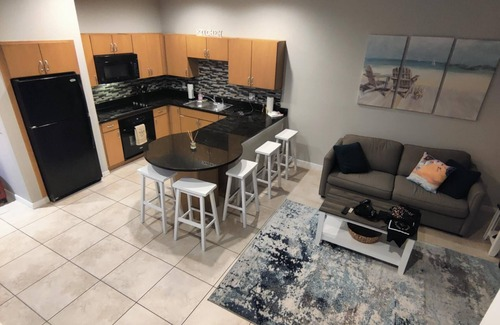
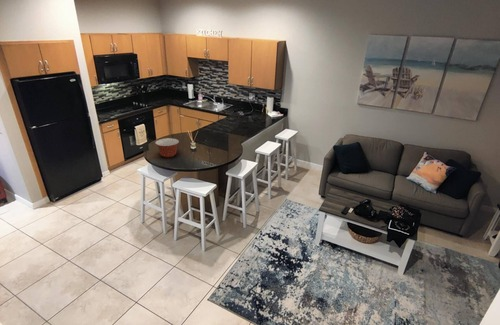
+ mixing bowl (167, 148)
